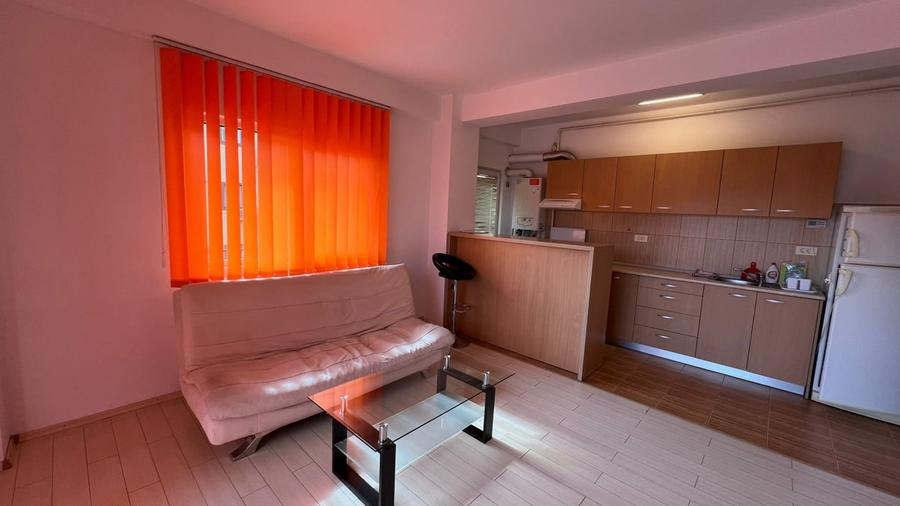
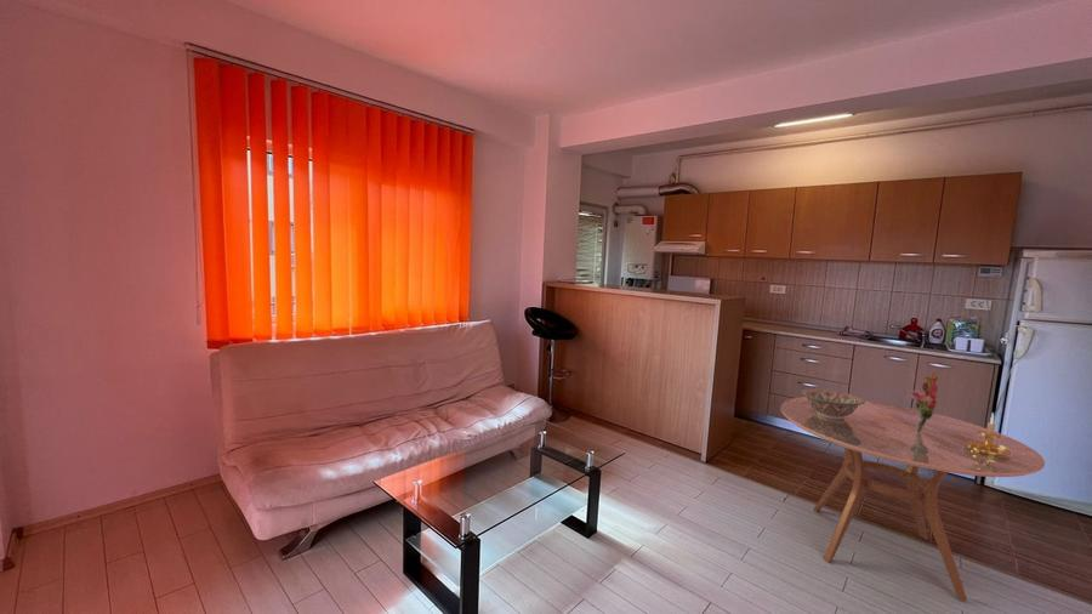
+ decorative bowl (831, 404)
+ bouquet (922, 399)
+ dining table (886, 488)
+ candle holder (989, 432)
